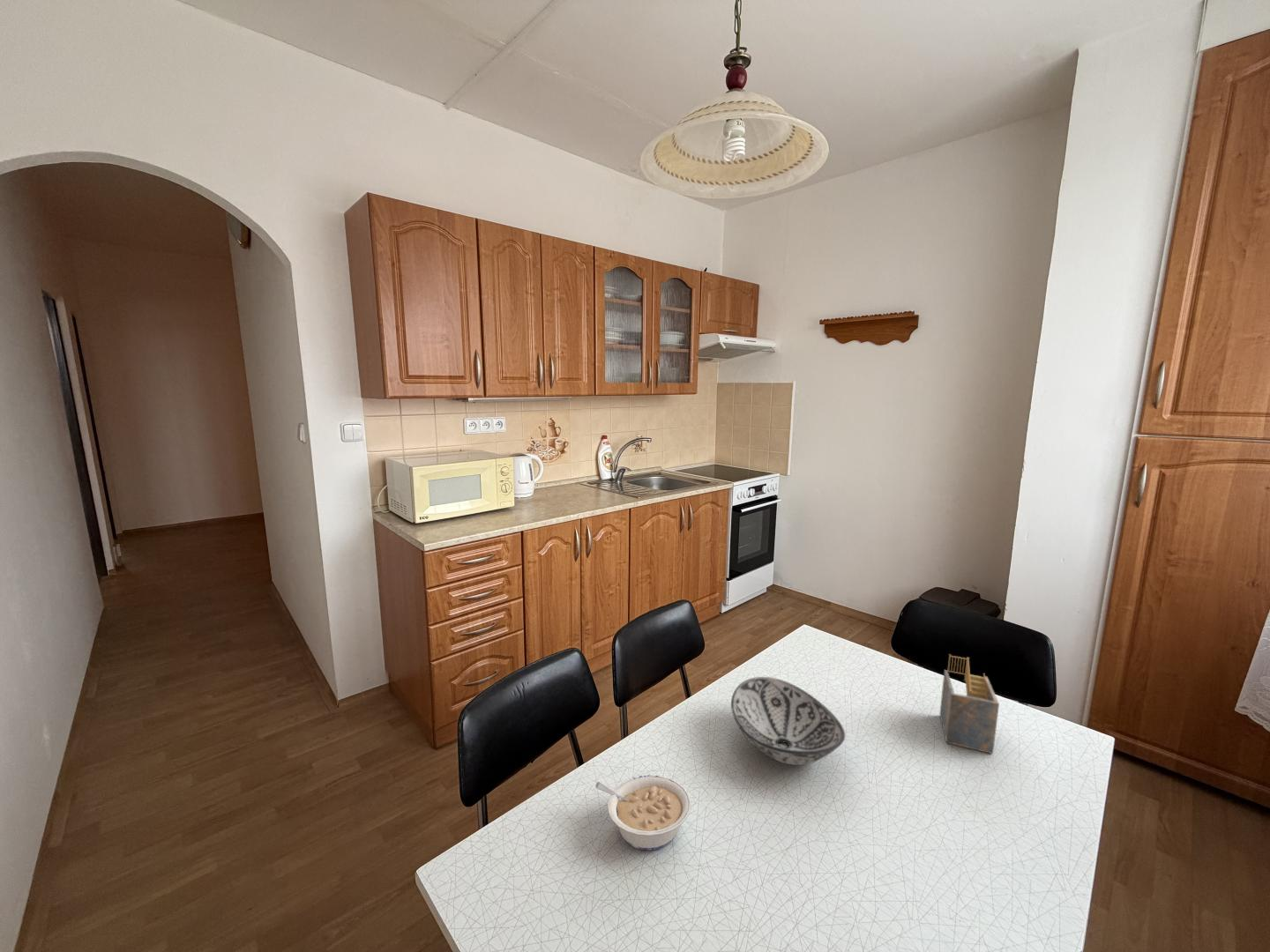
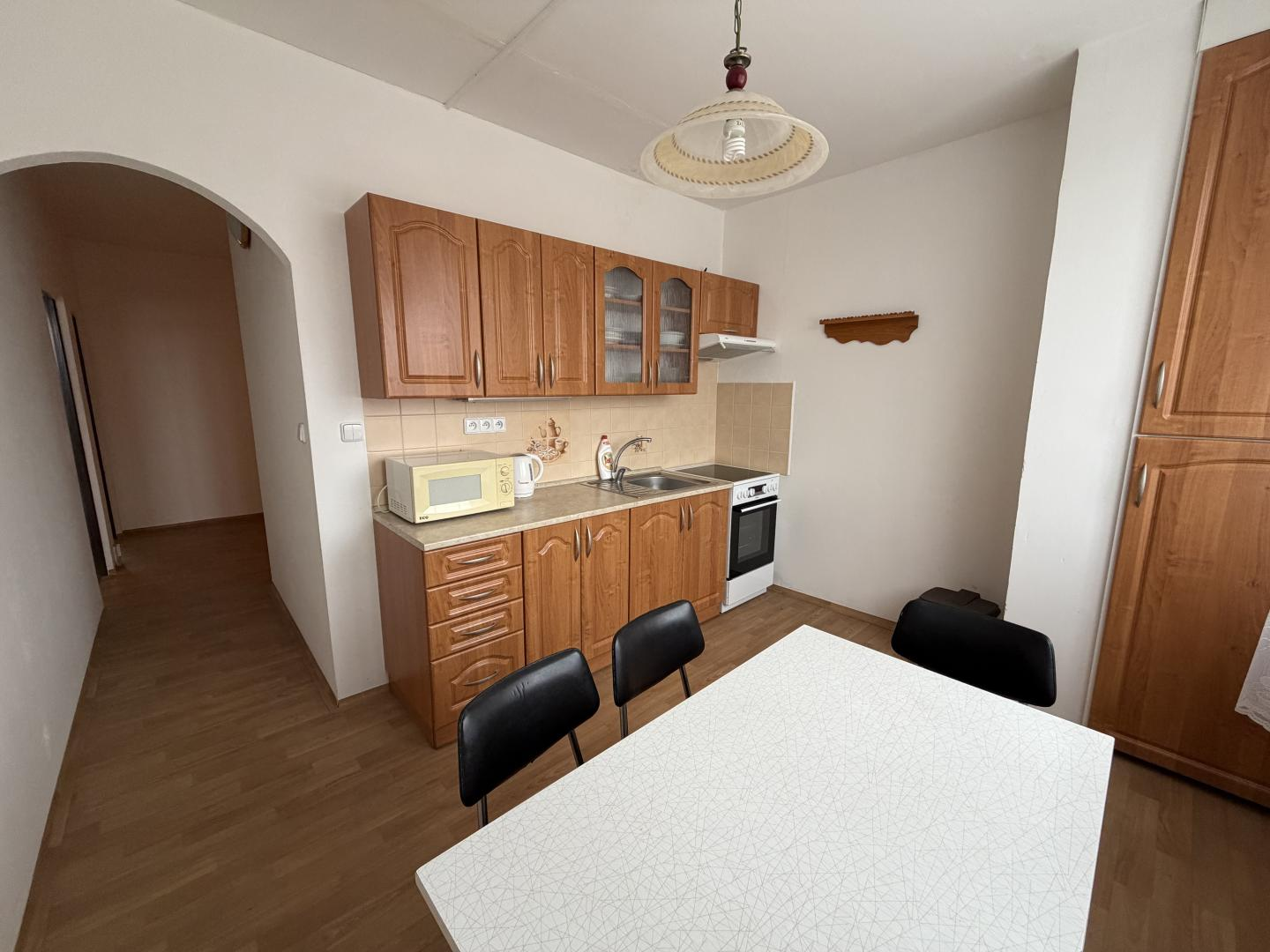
- napkin holder (967, 700)
- legume (646, 814)
- decorative bowl (784, 728)
